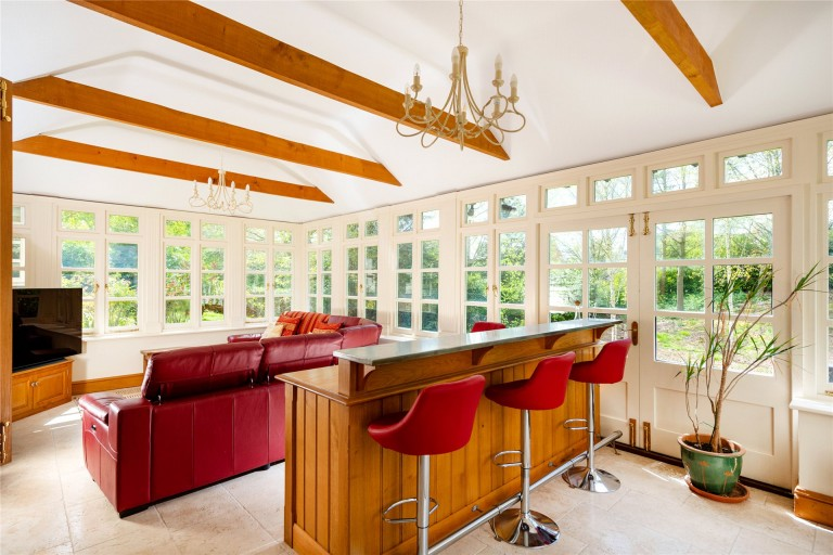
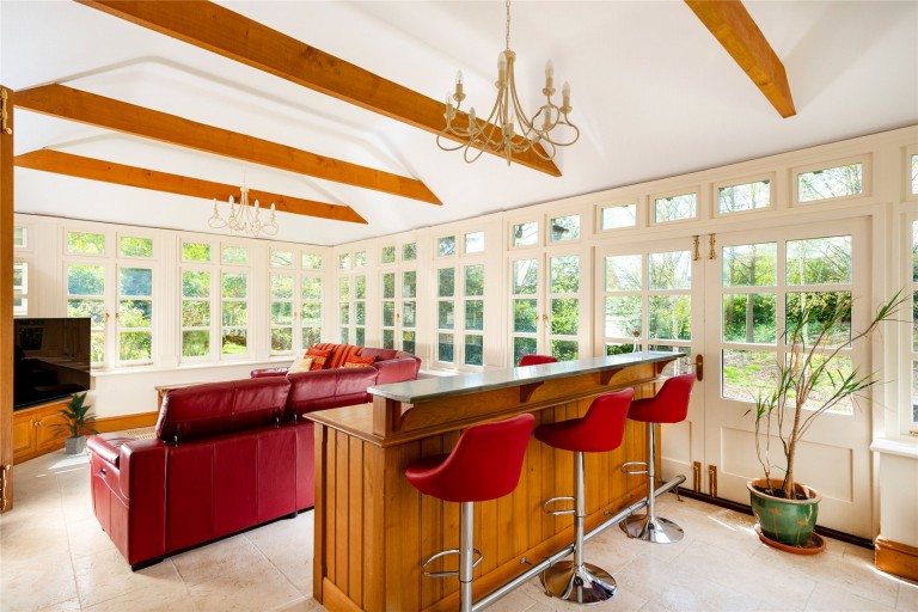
+ indoor plant (75, 422)
